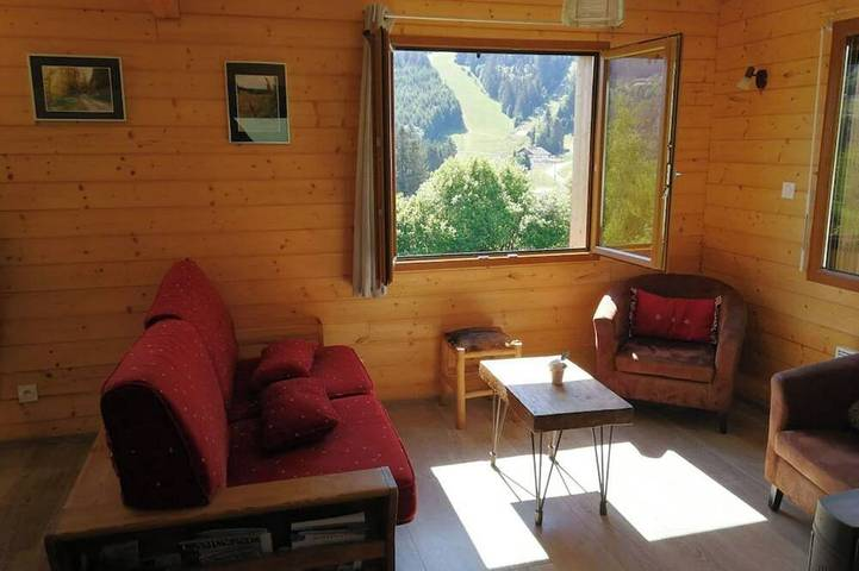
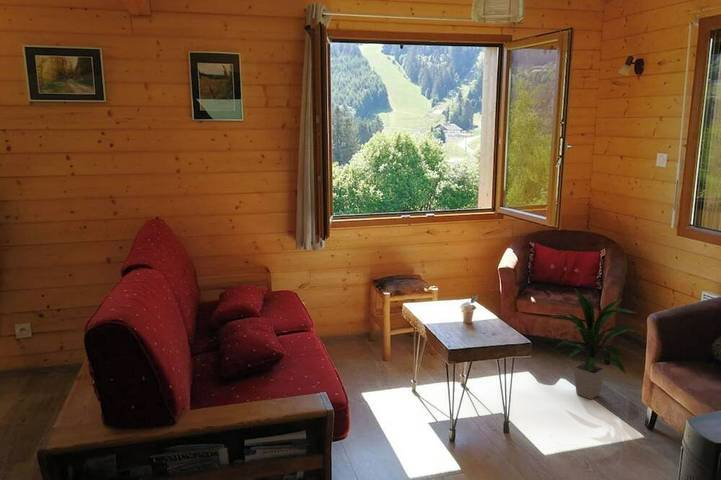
+ indoor plant (595, 344)
